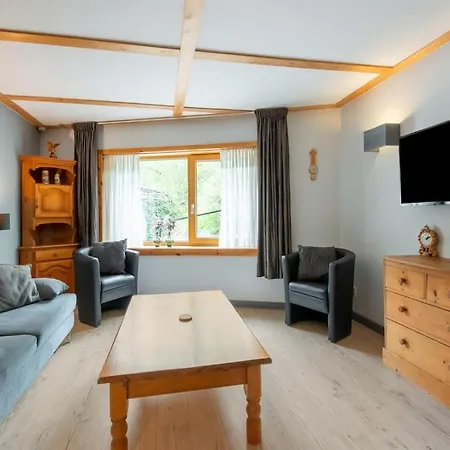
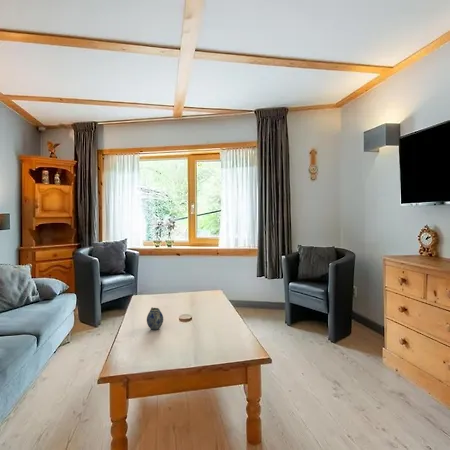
+ teapot (155, 318)
